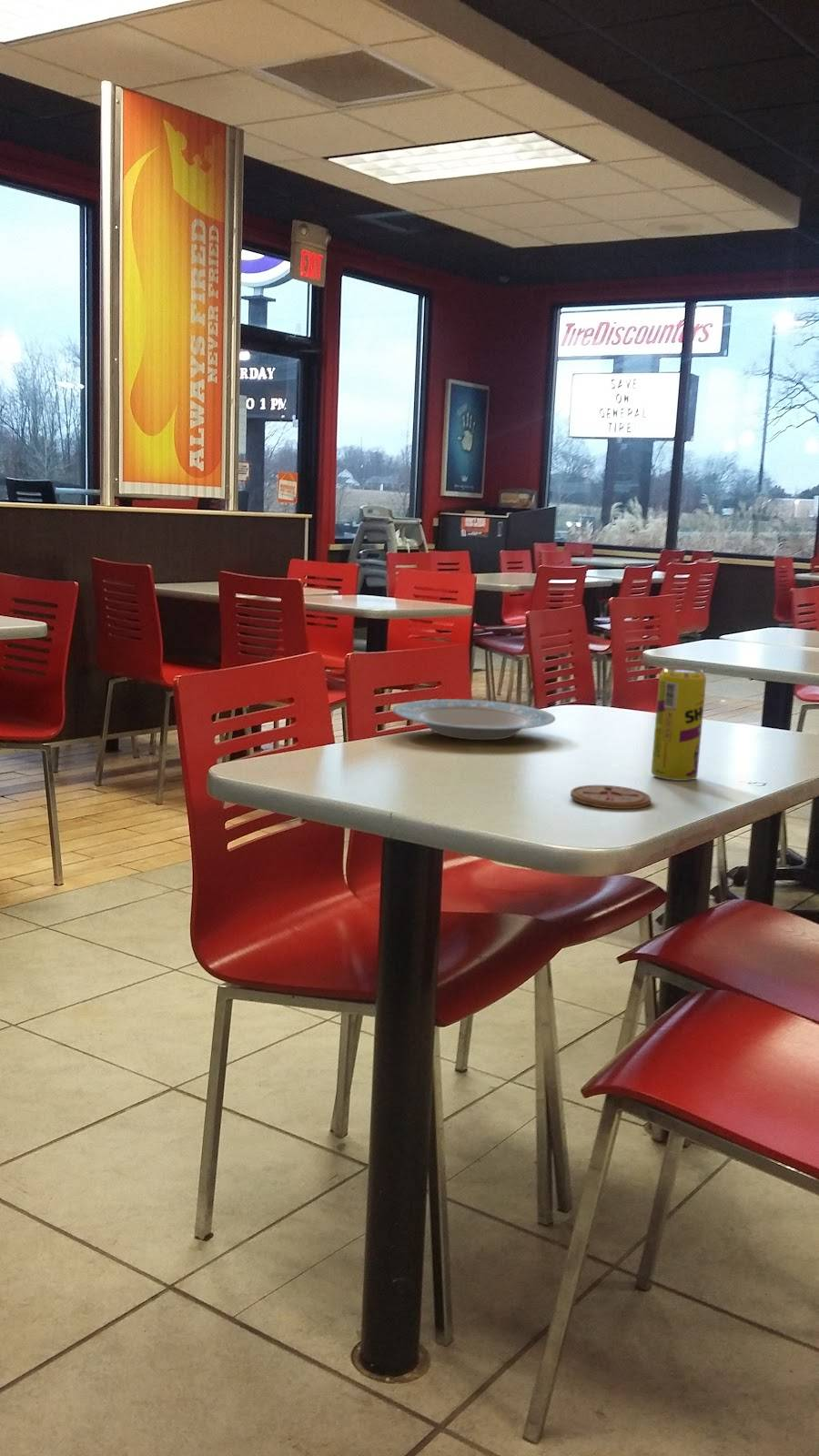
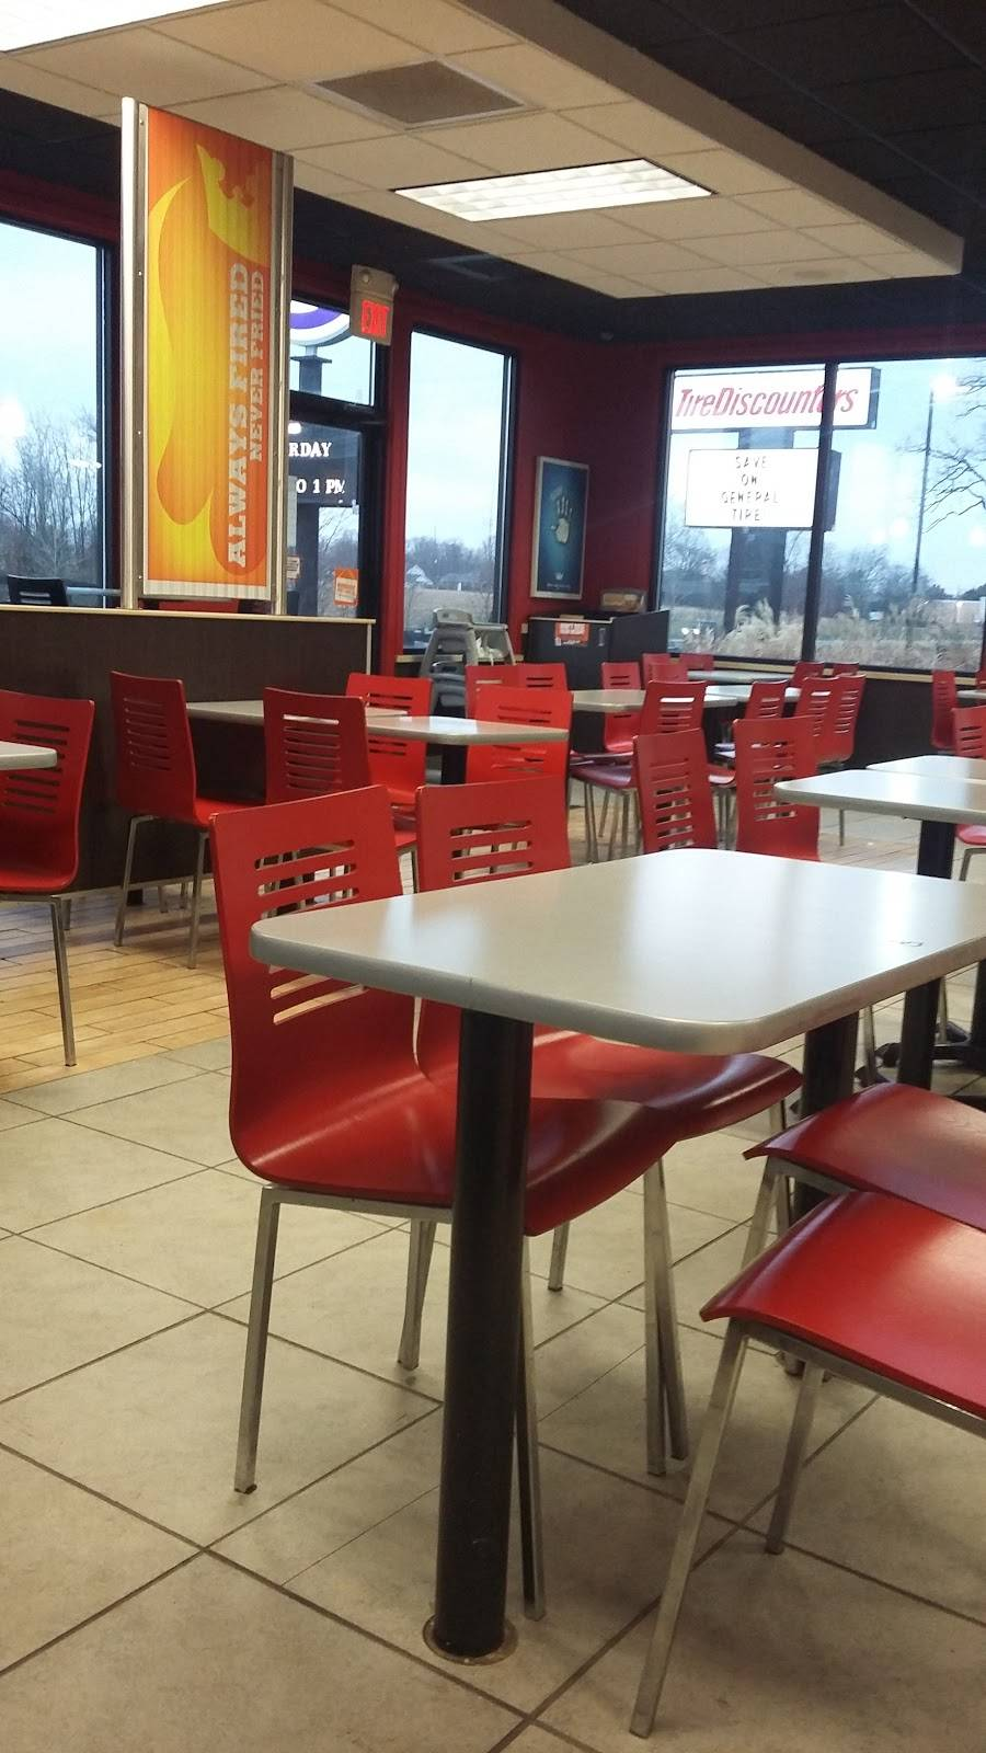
- coaster (610, 796)
- plate (473, 723)
- beverage can (678, 723)
